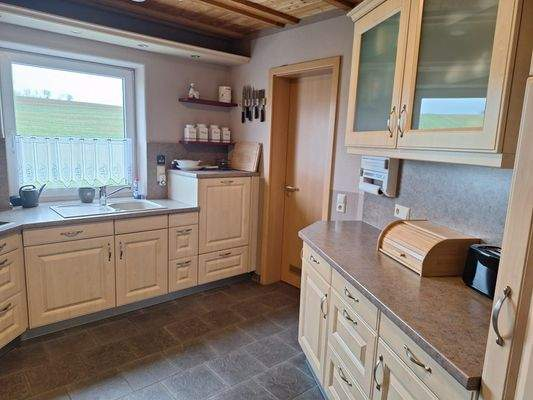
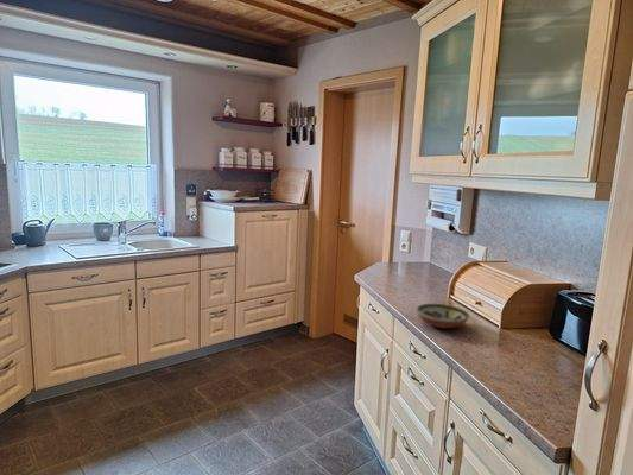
+ decorative bowl (442, 317)
